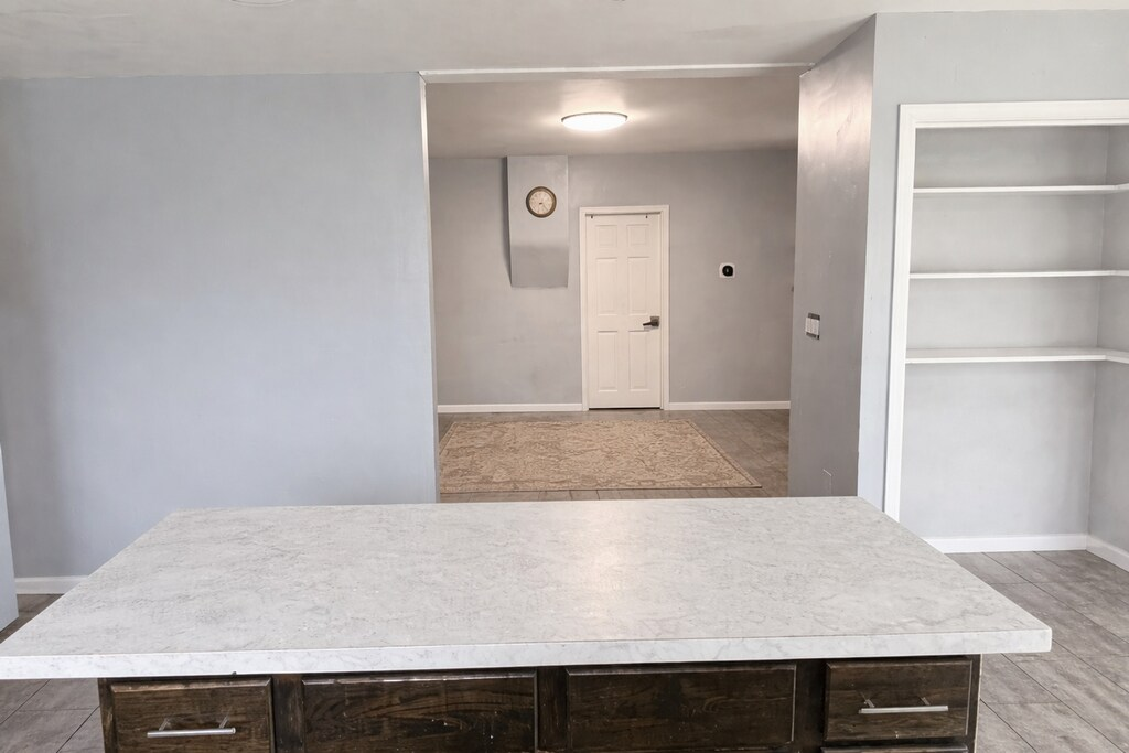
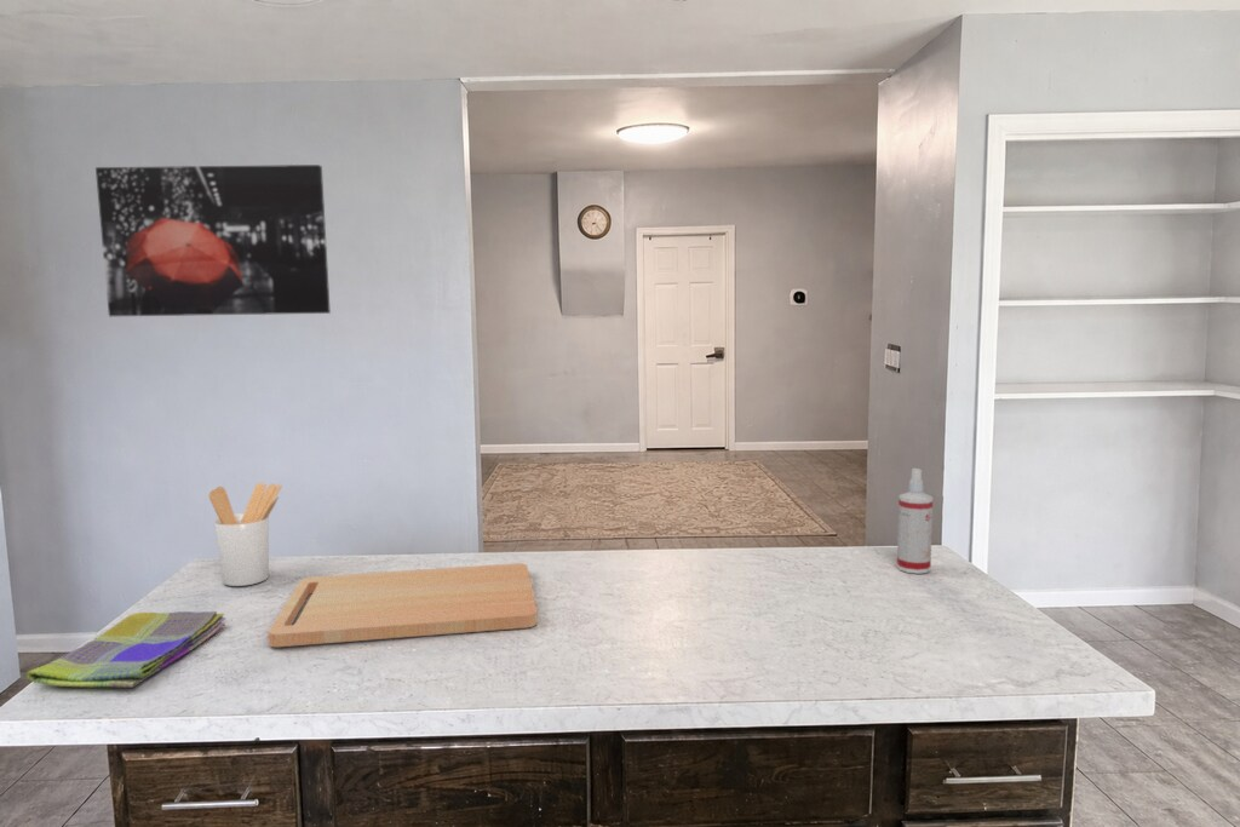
+ dish towel (133, 644)
+ spray bottle (914, 518)
+ wall art (214, 241)
+ cutting board (412, 599)
+ utensil holder (251, 530)
